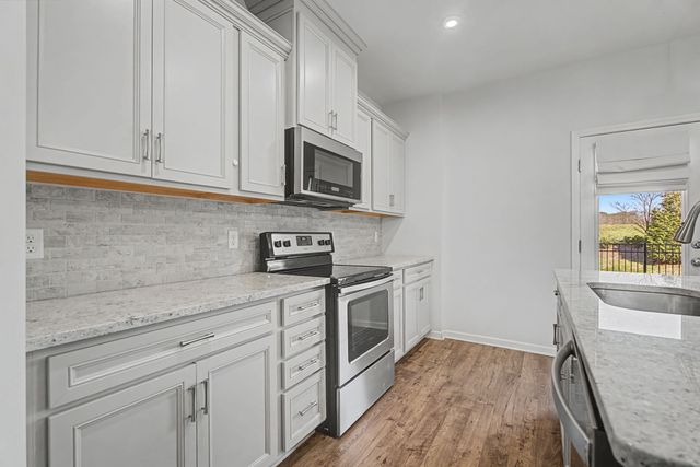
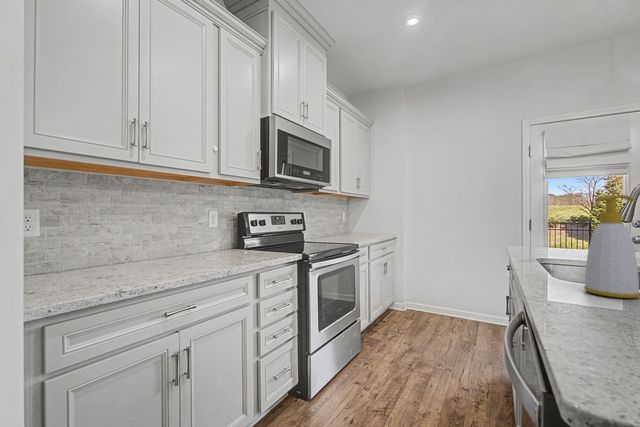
+ soap bottle (611, 244)
